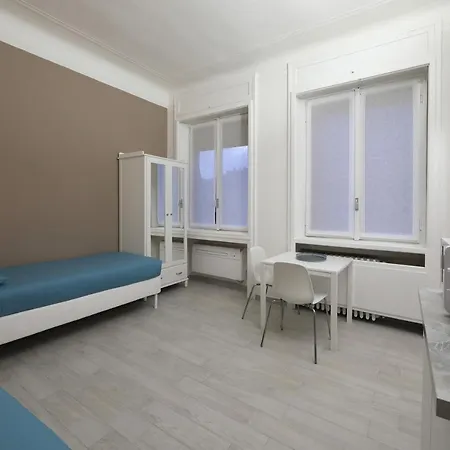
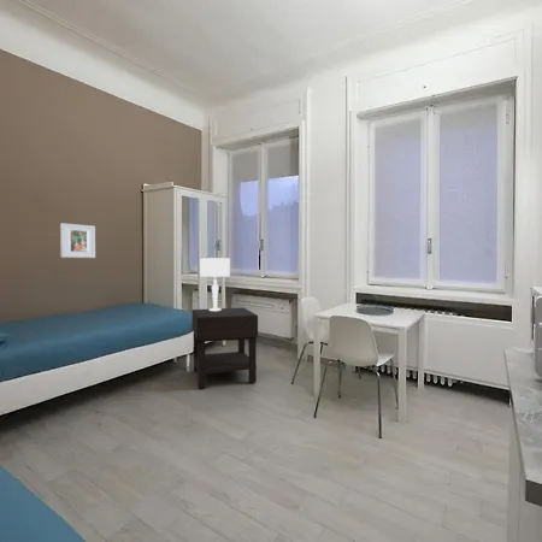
+ table lamp (214, 283)
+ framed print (78, 241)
+ nightstand (223, 340)
